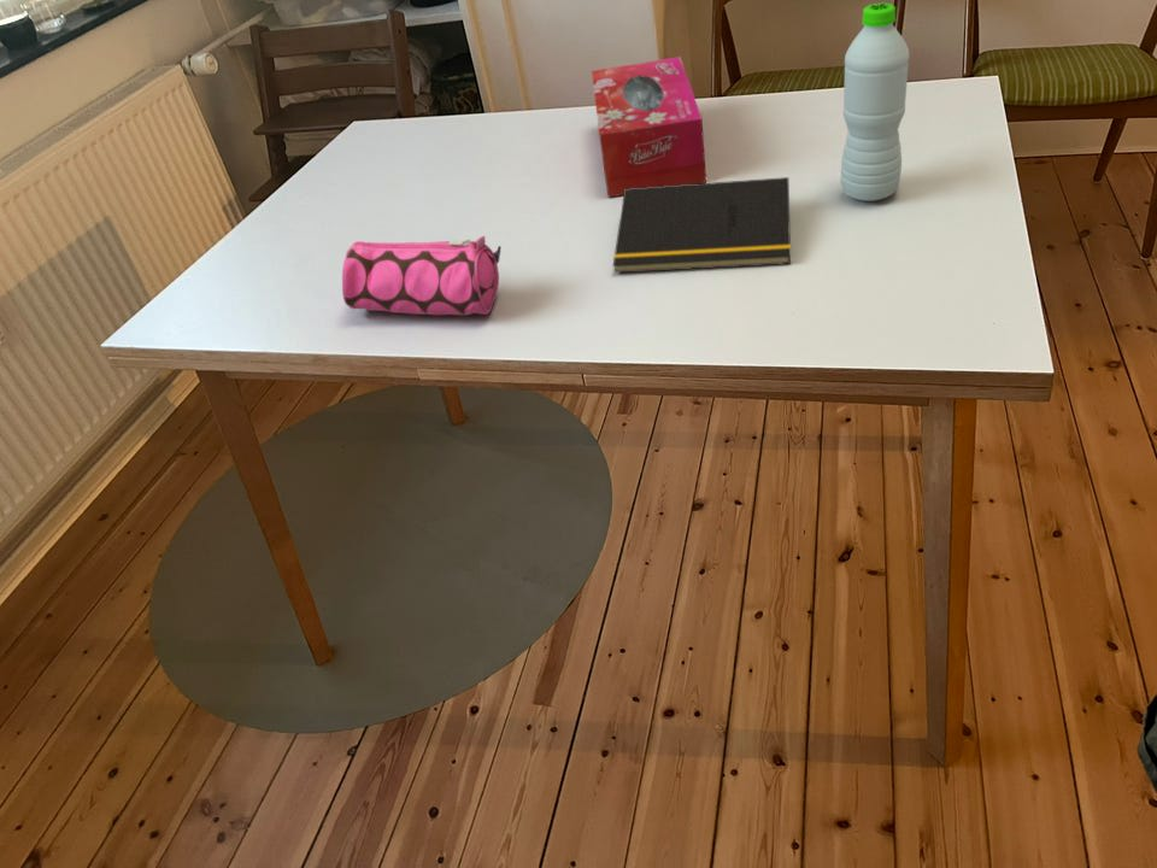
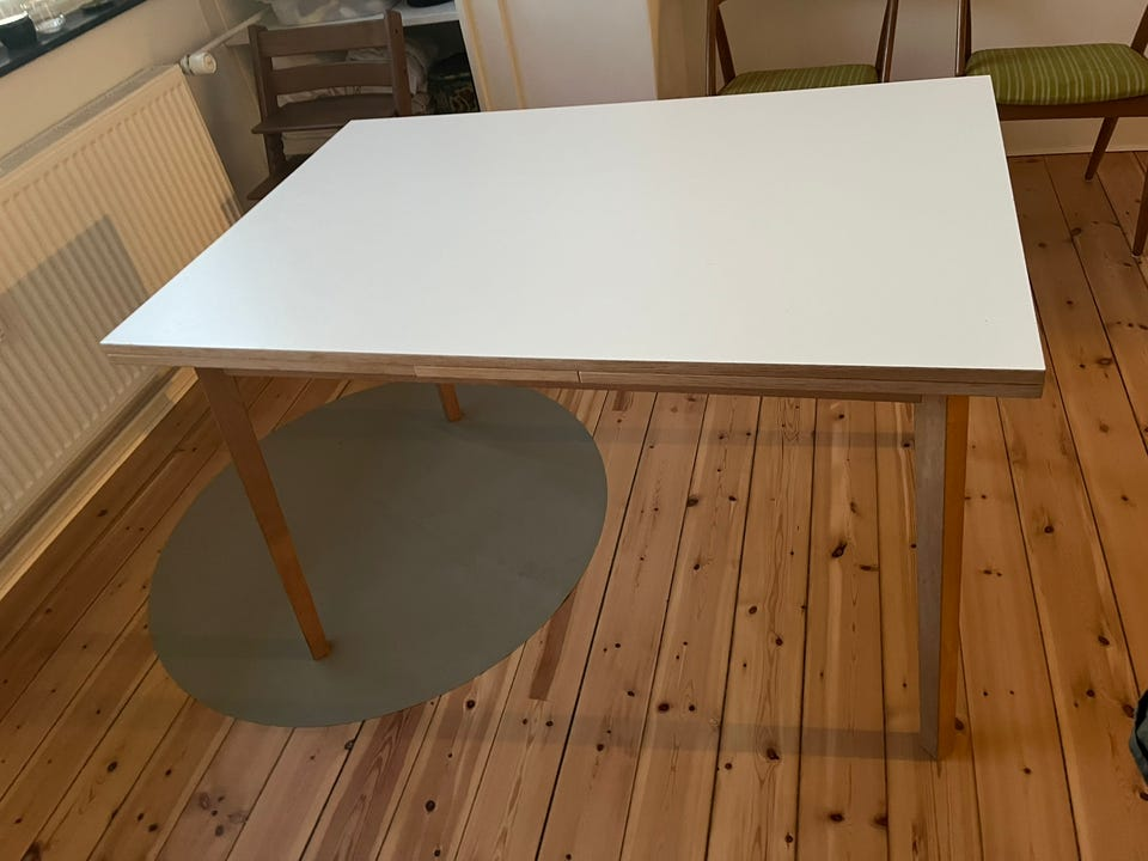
- tissue box (645, 123)
- notepad (703, 224)
- water bottle (874, 106)
- pencil case (418, 274)
